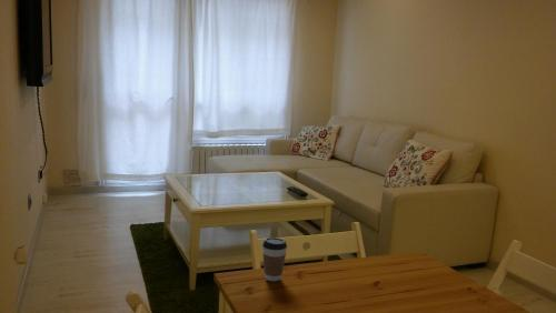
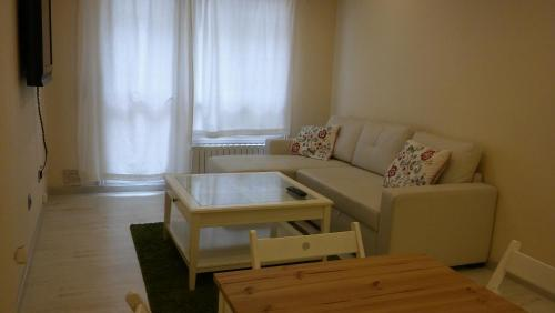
- coffee cup (274, 259)
